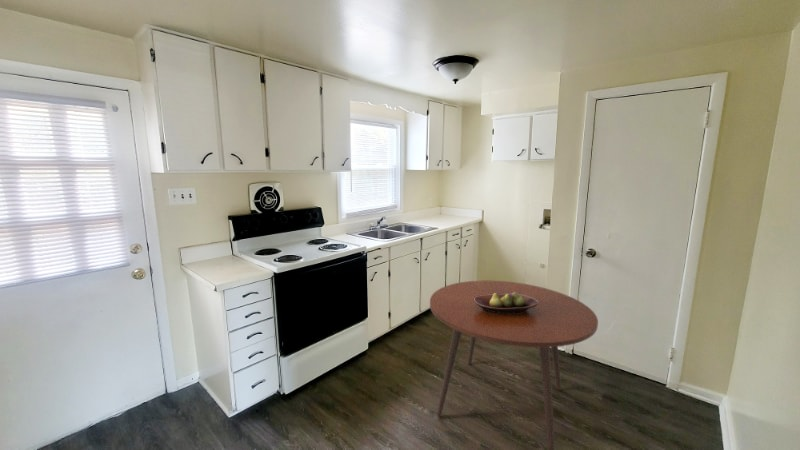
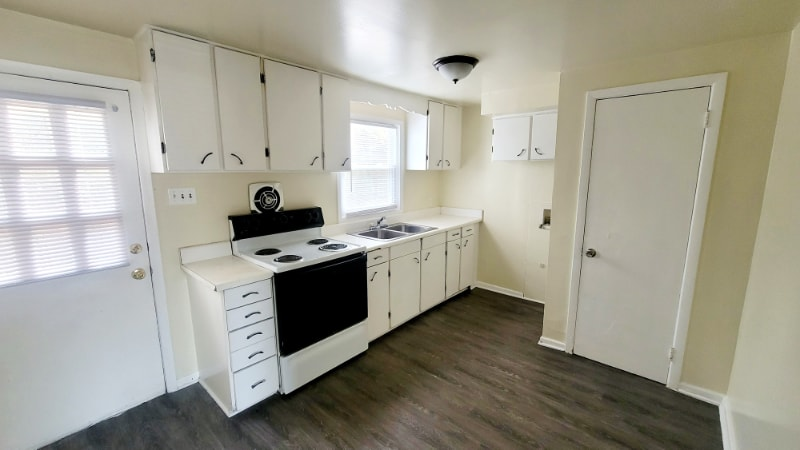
- dining table (506, 344)
- fruit bowl (505, 301)
